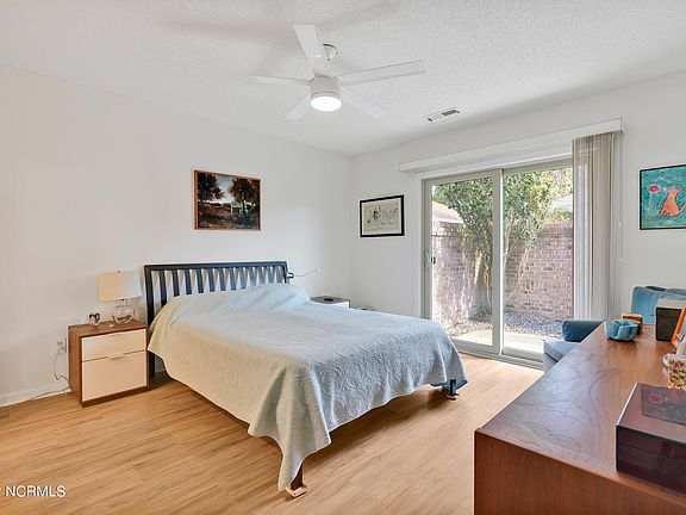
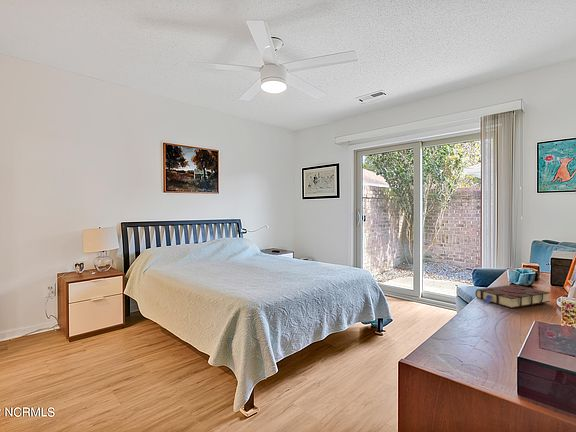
+ book (508, 295)
